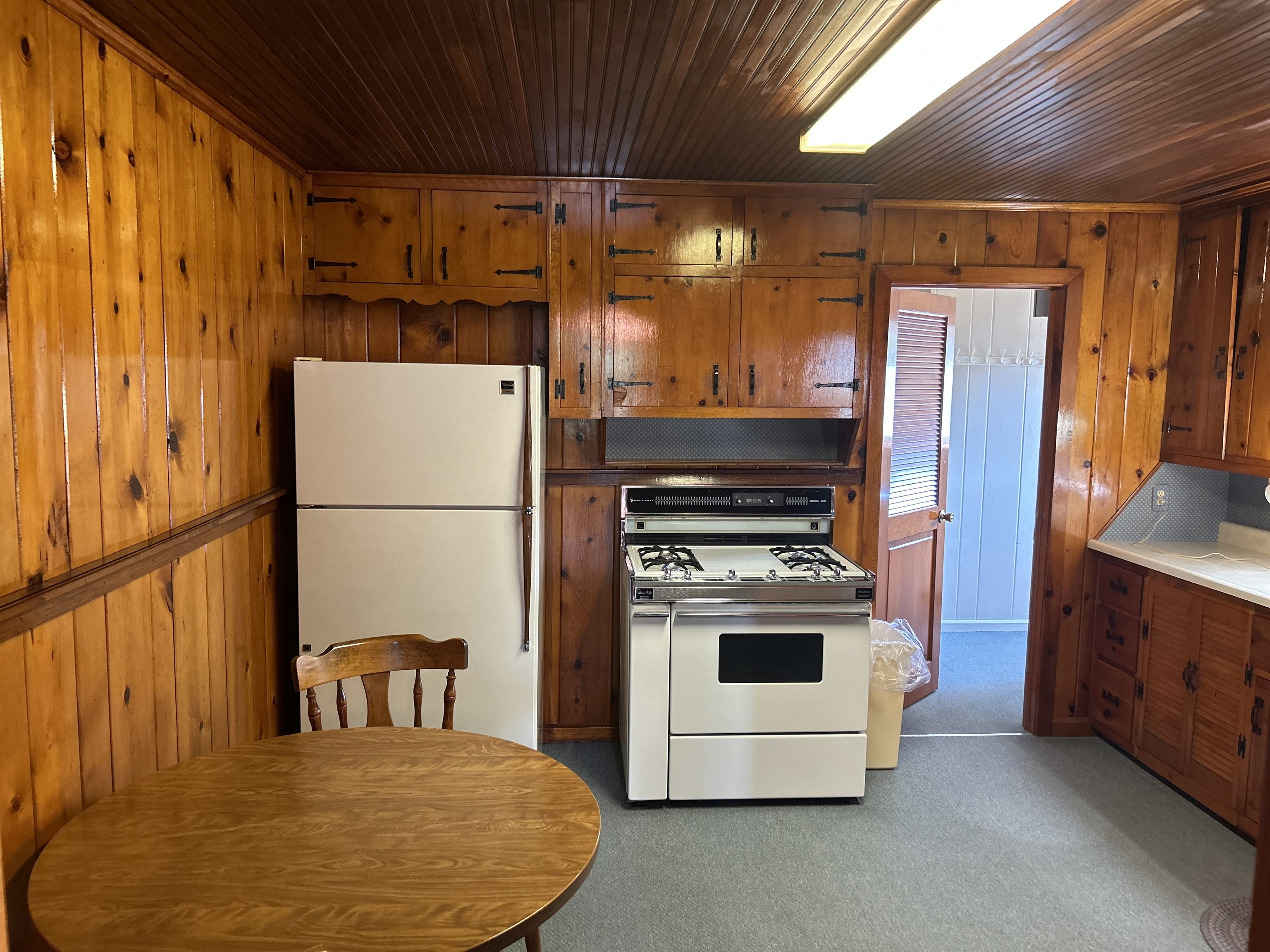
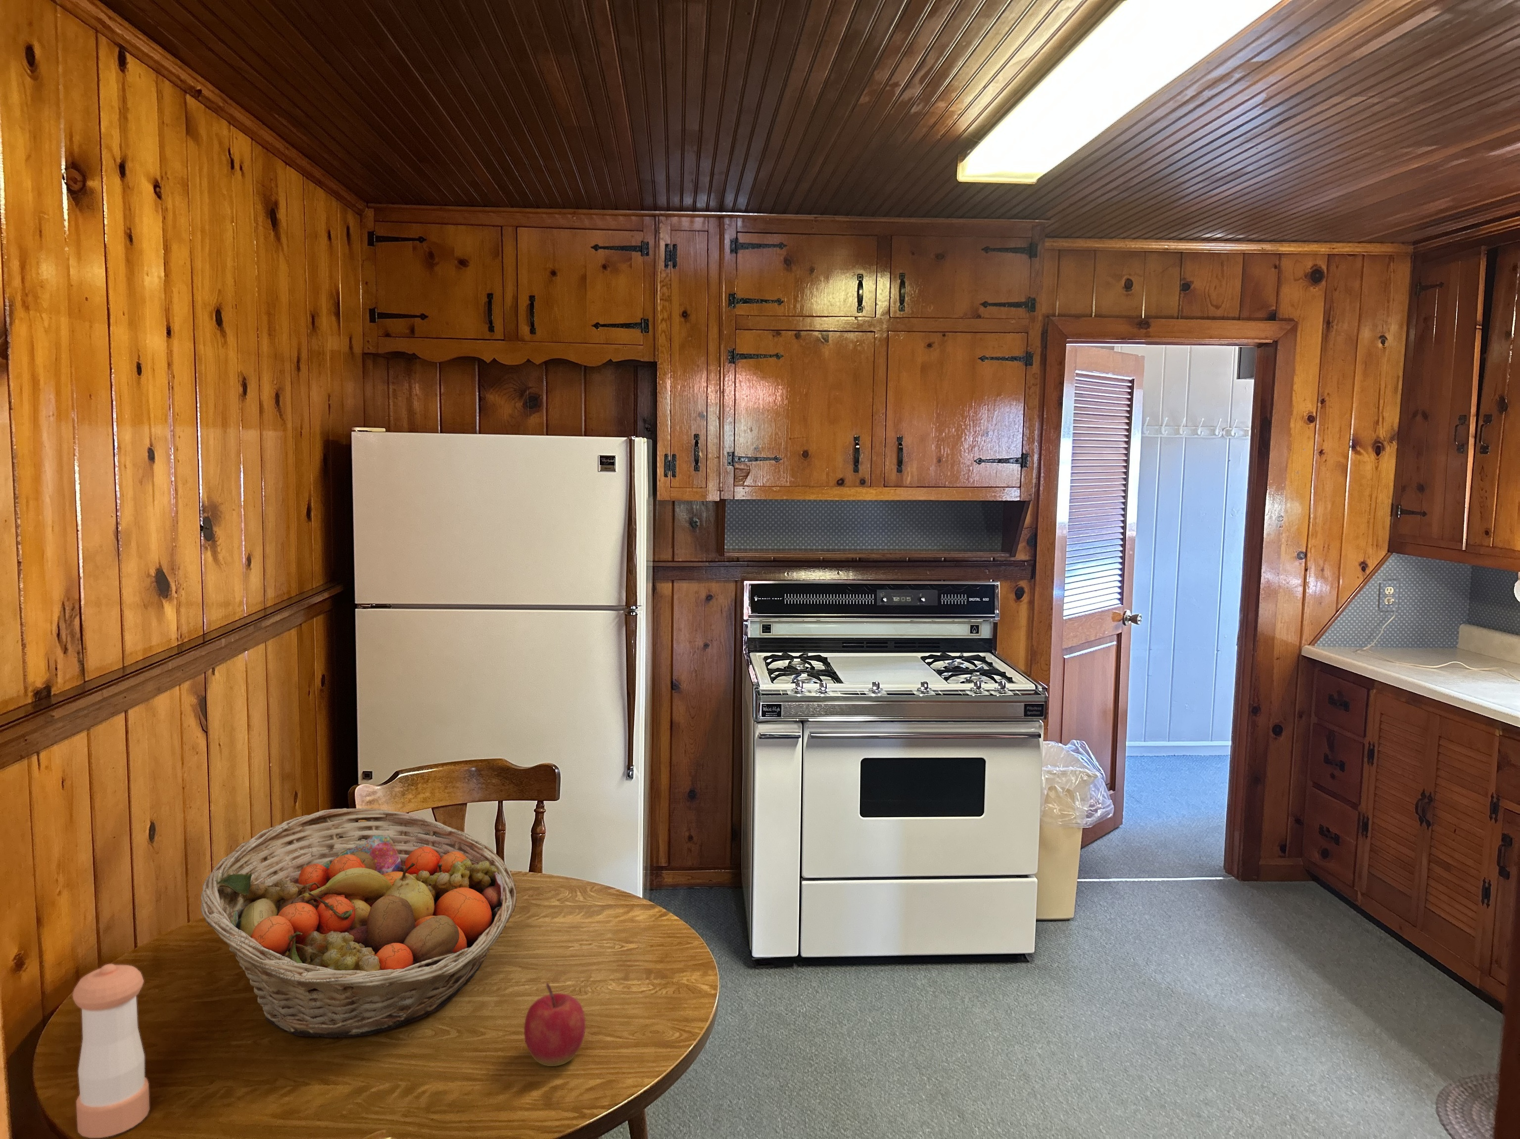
+ apple (554, 1022)
+ pepper shaker (111, 1042)
+ fruit basket (371, 909)
